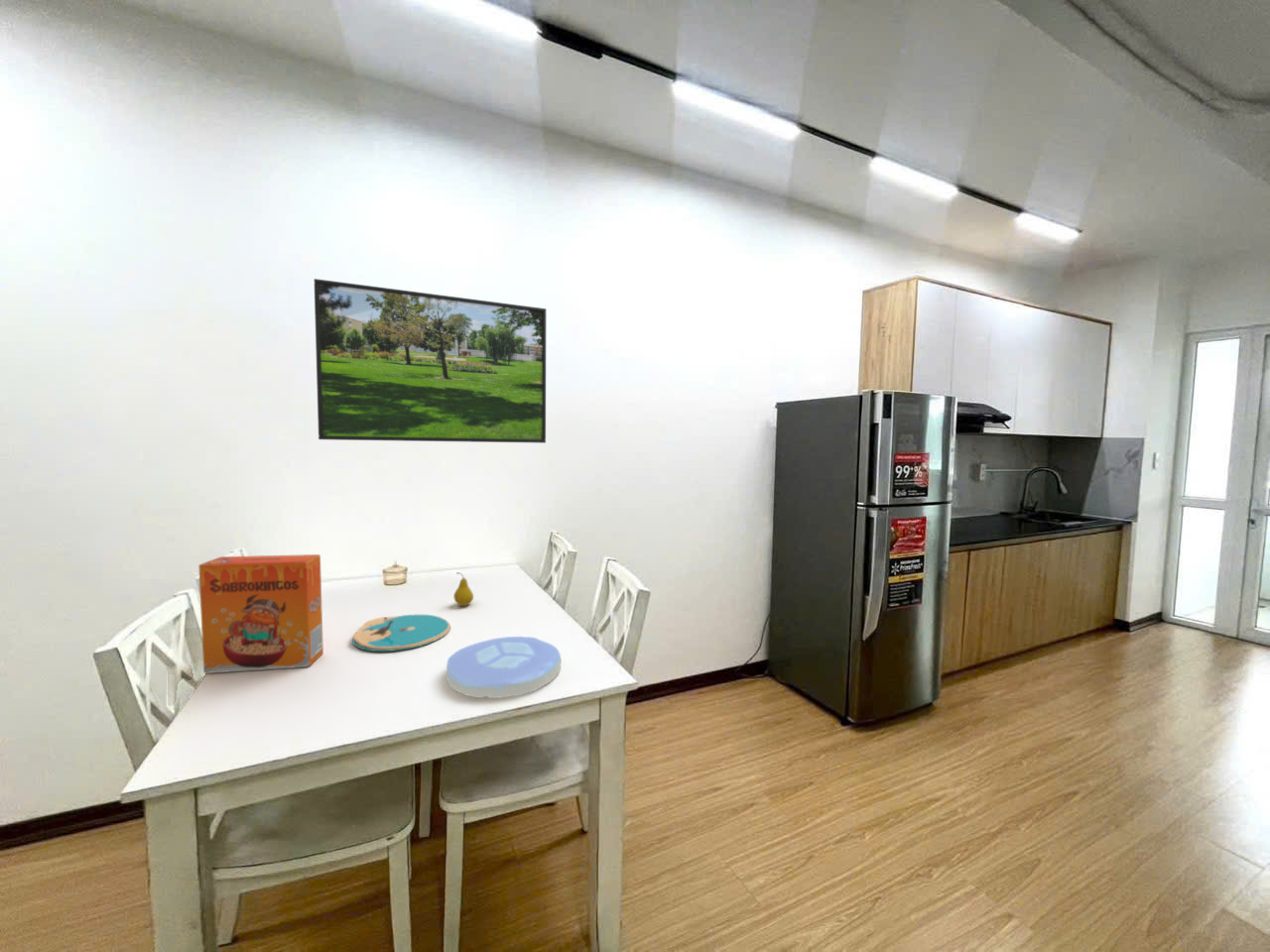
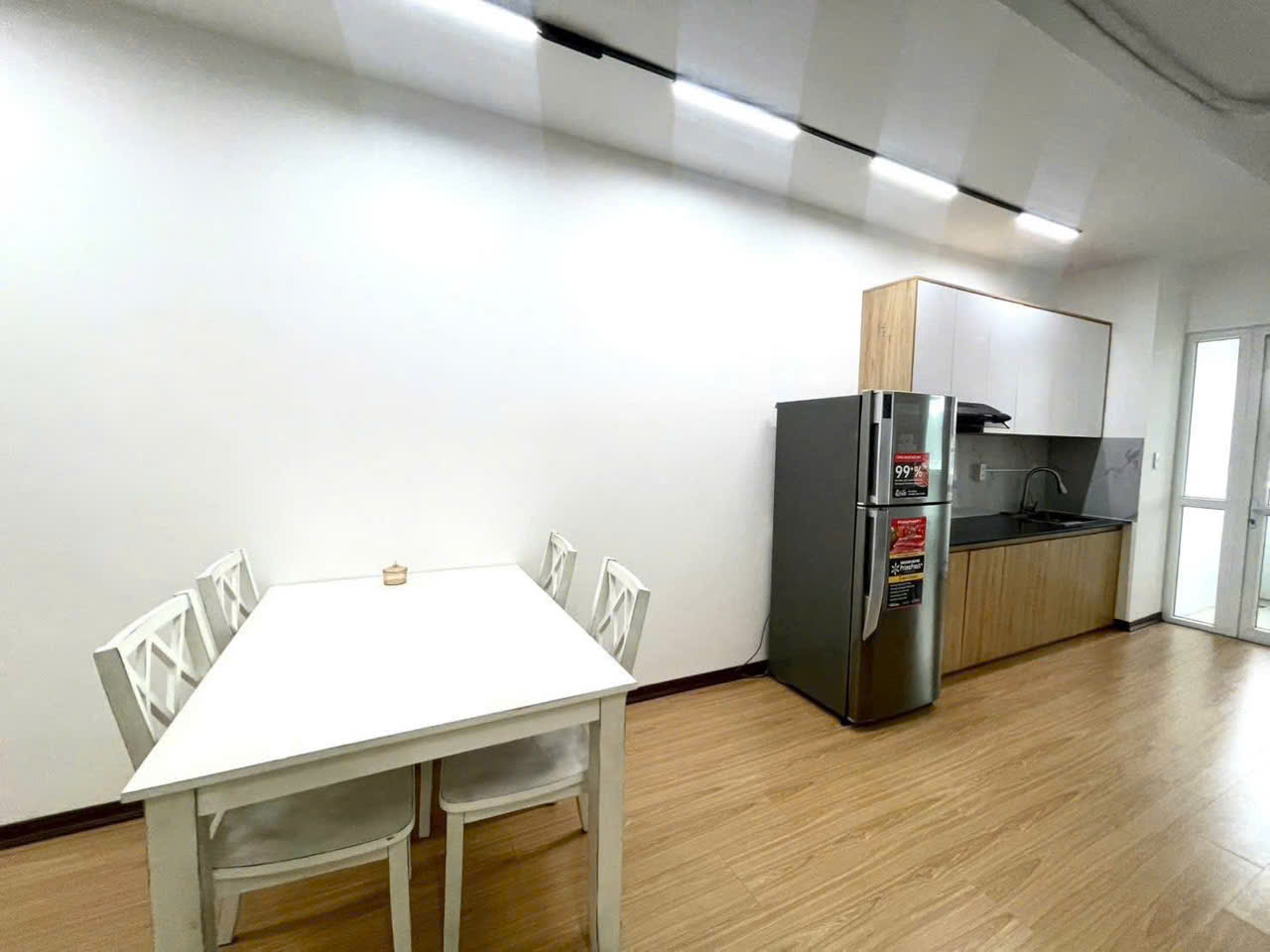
- plate (403, 625)
- cereal box (264, 611)
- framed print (441, 369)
- plate (505, 660)
- fruit (463, 588)
